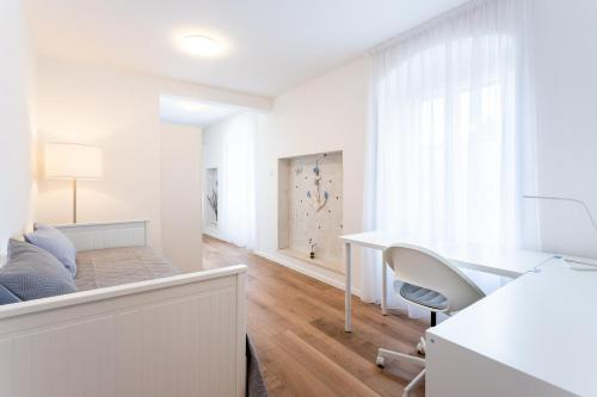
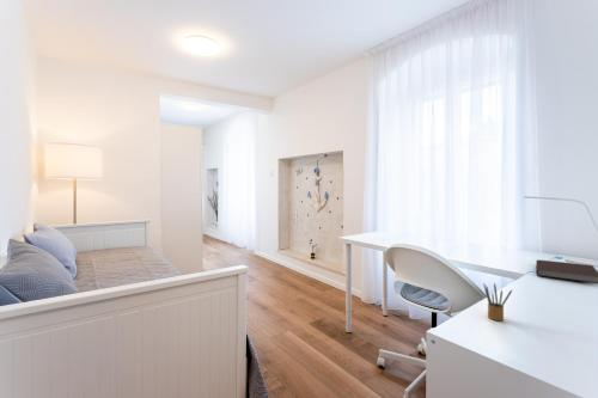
+ notebook (565, 270)
+ pencil box (496, 301)
